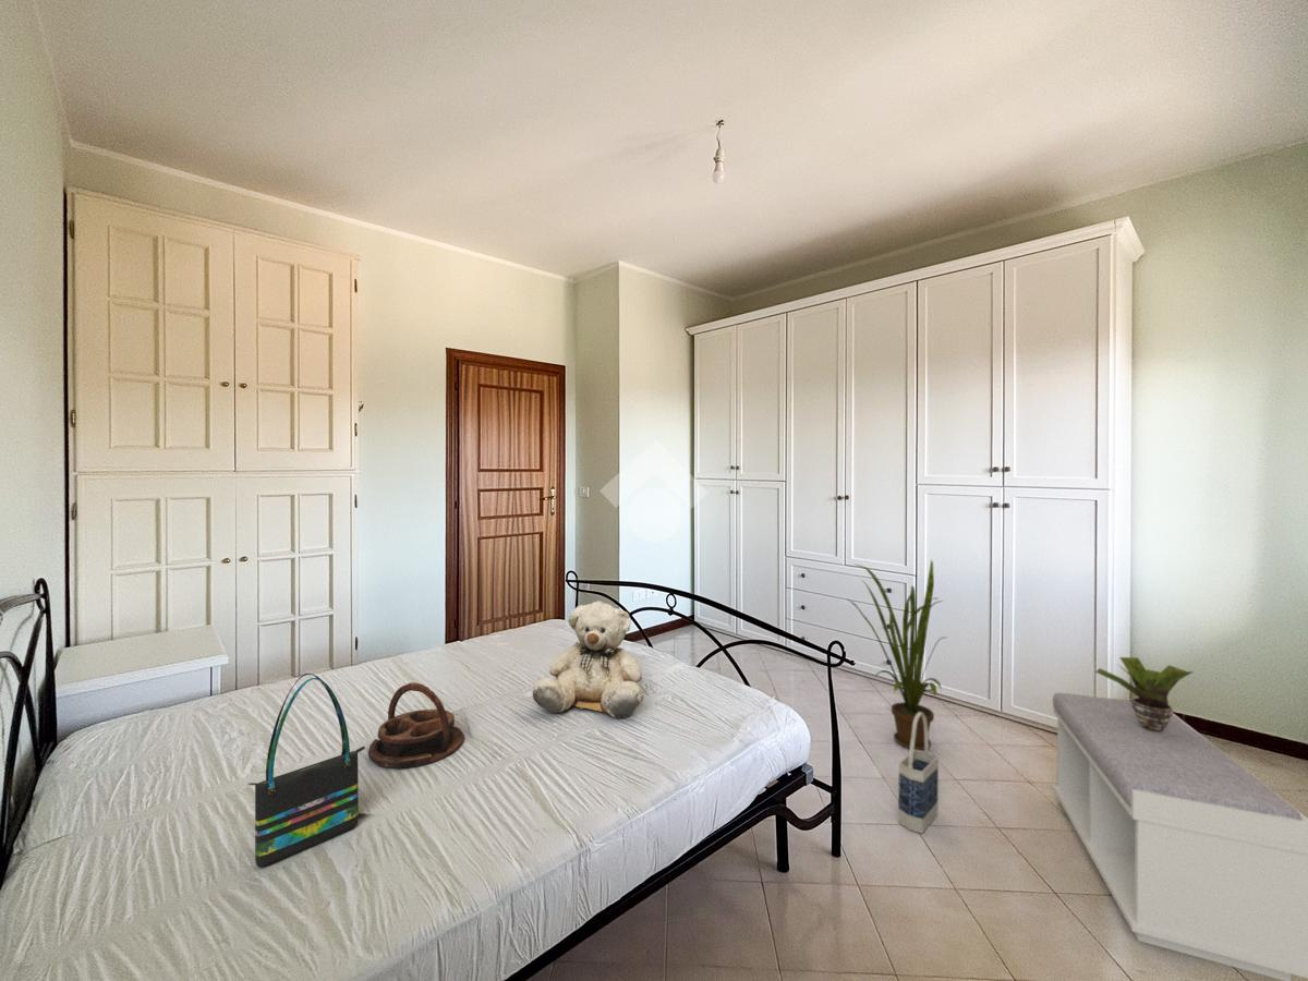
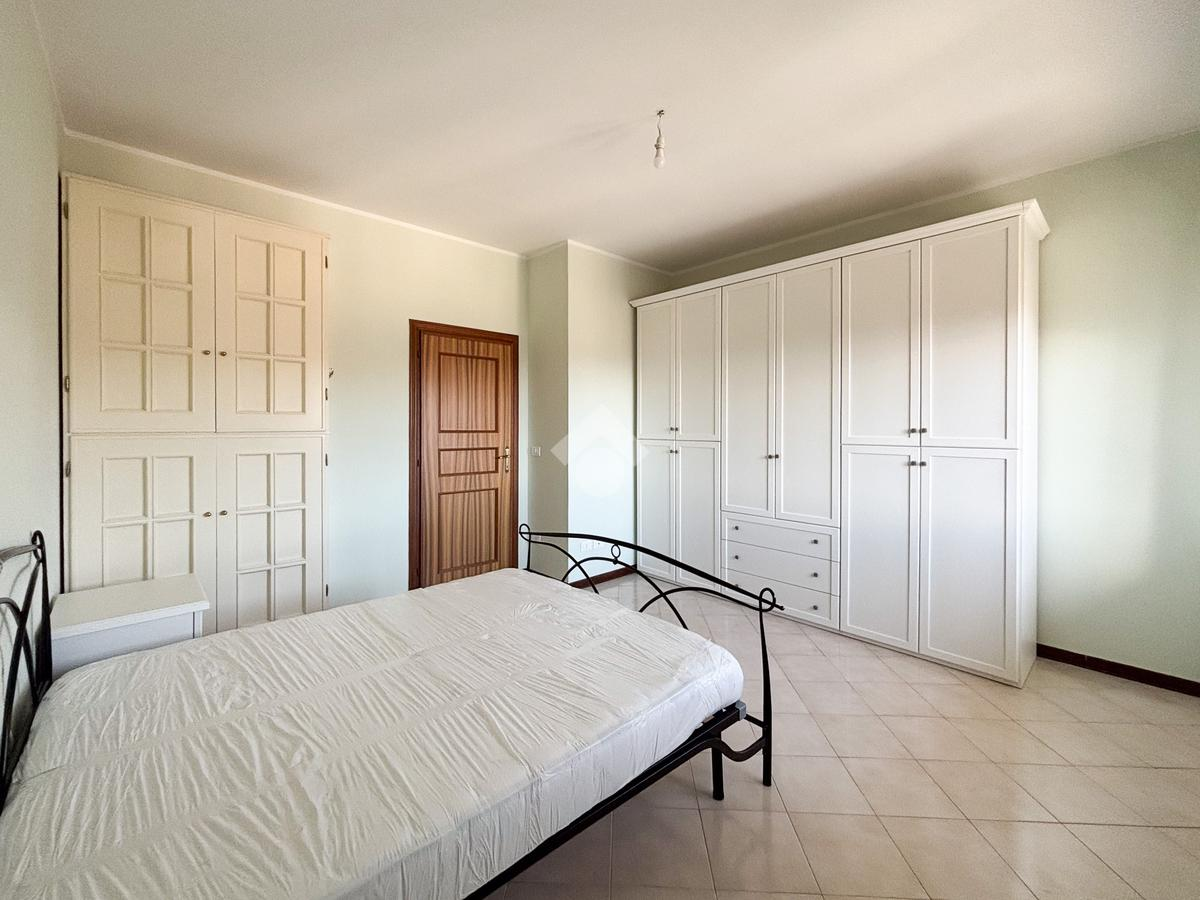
- bench (1151, 806)
- tote bag (312, 764)
- potted plant (1153, 694)
- serving tray (417, 714)
- teddy bear (592, 653)
- bag (918, 766)
- house plant (906, 654)
